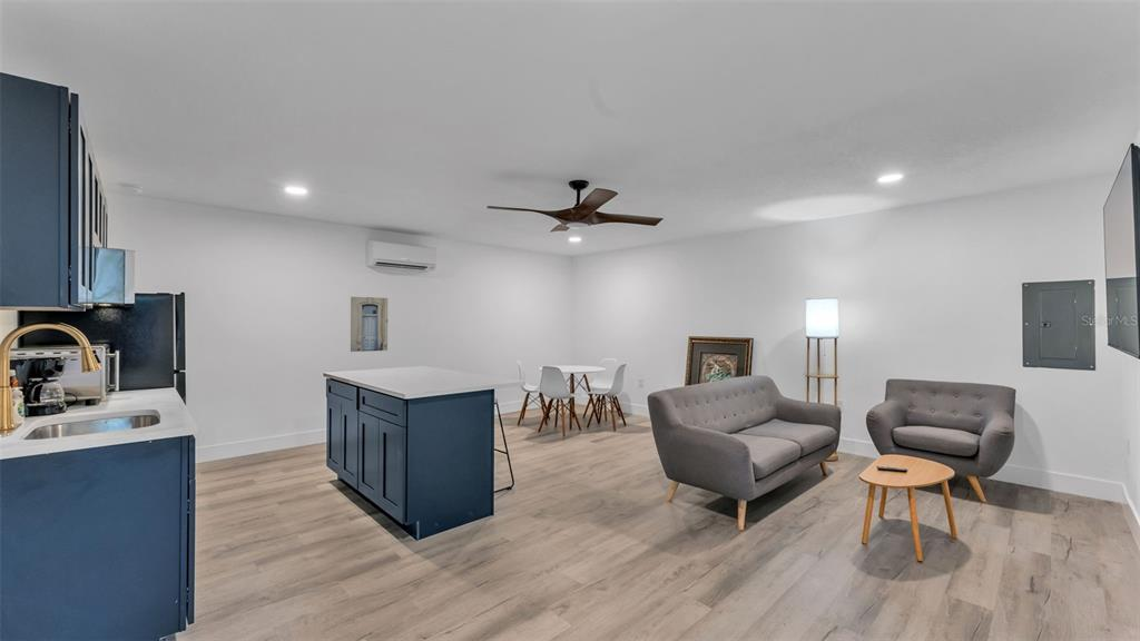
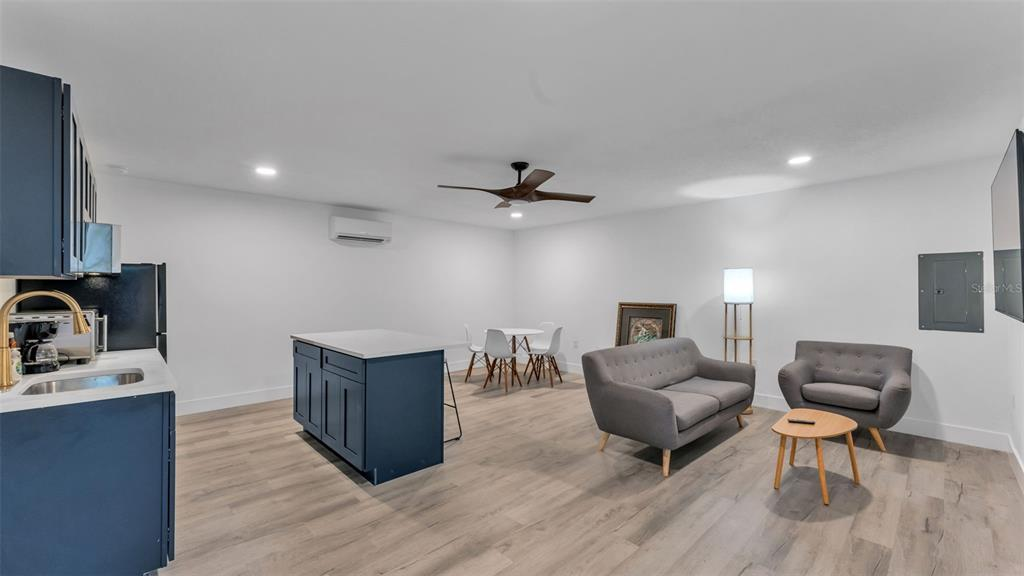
- wall art (368, 324)
